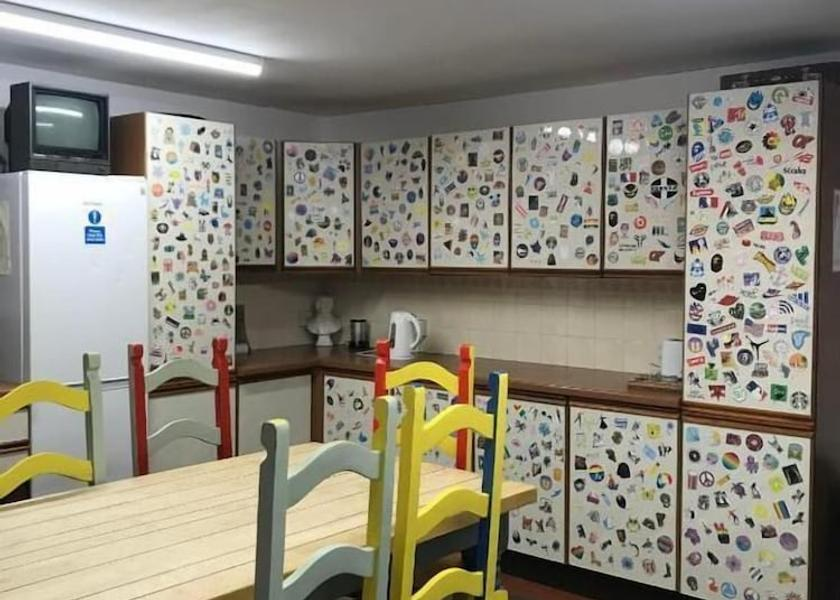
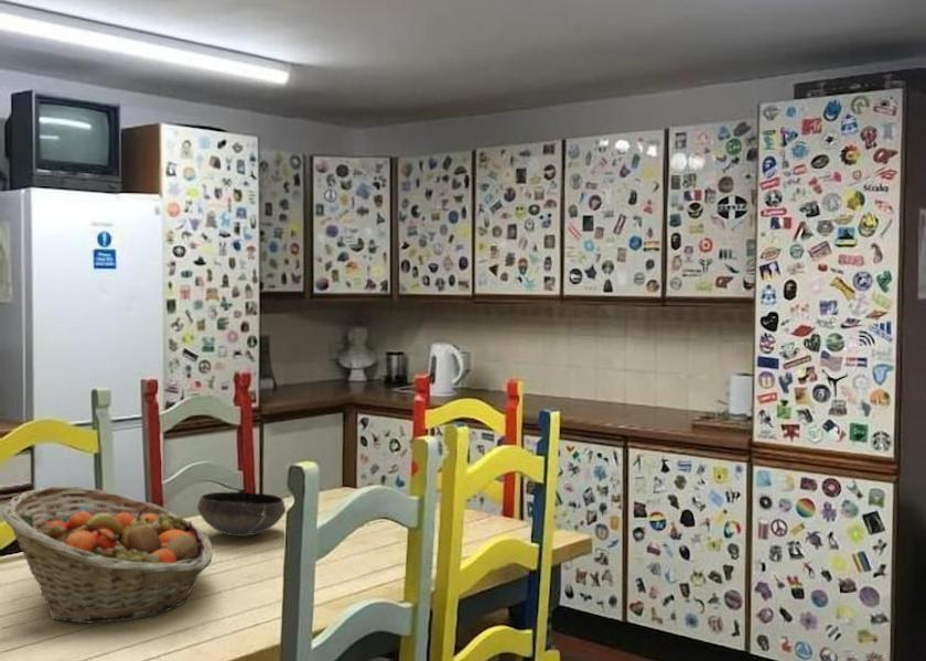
+ bowl (241, 513)
+ fruit basket (112, 545)
